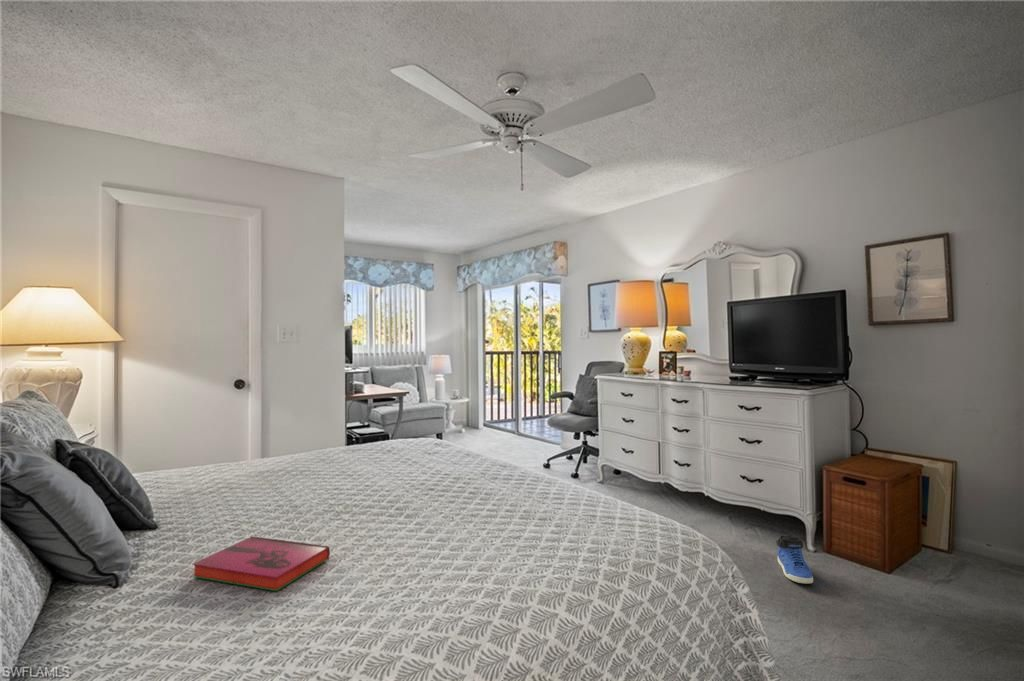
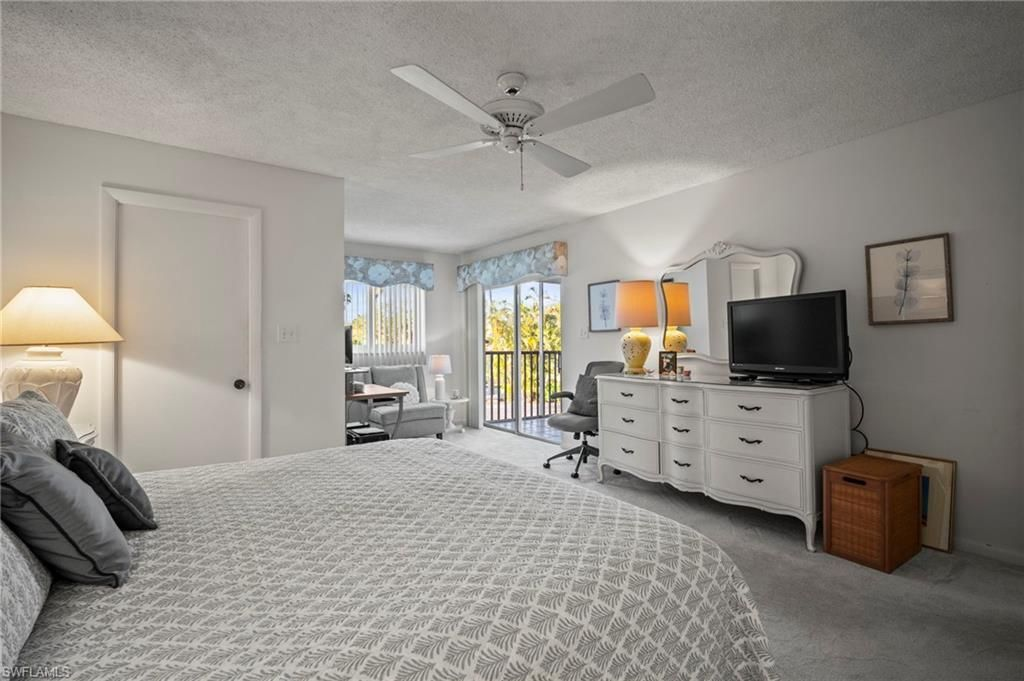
- sneaker (794, 556)
- hardback book (263, 560)
